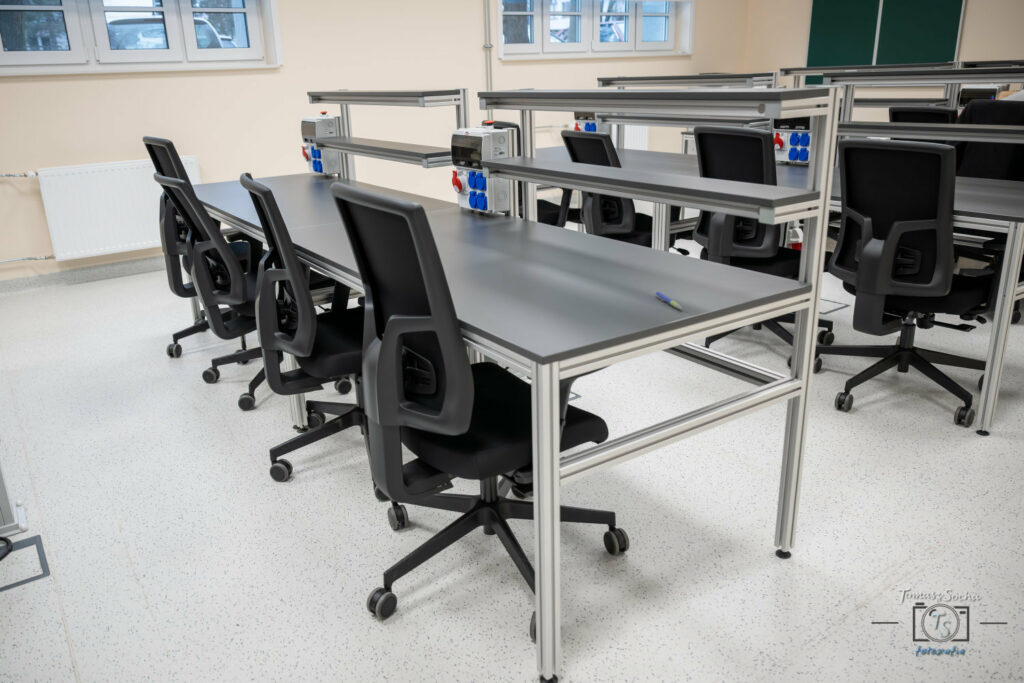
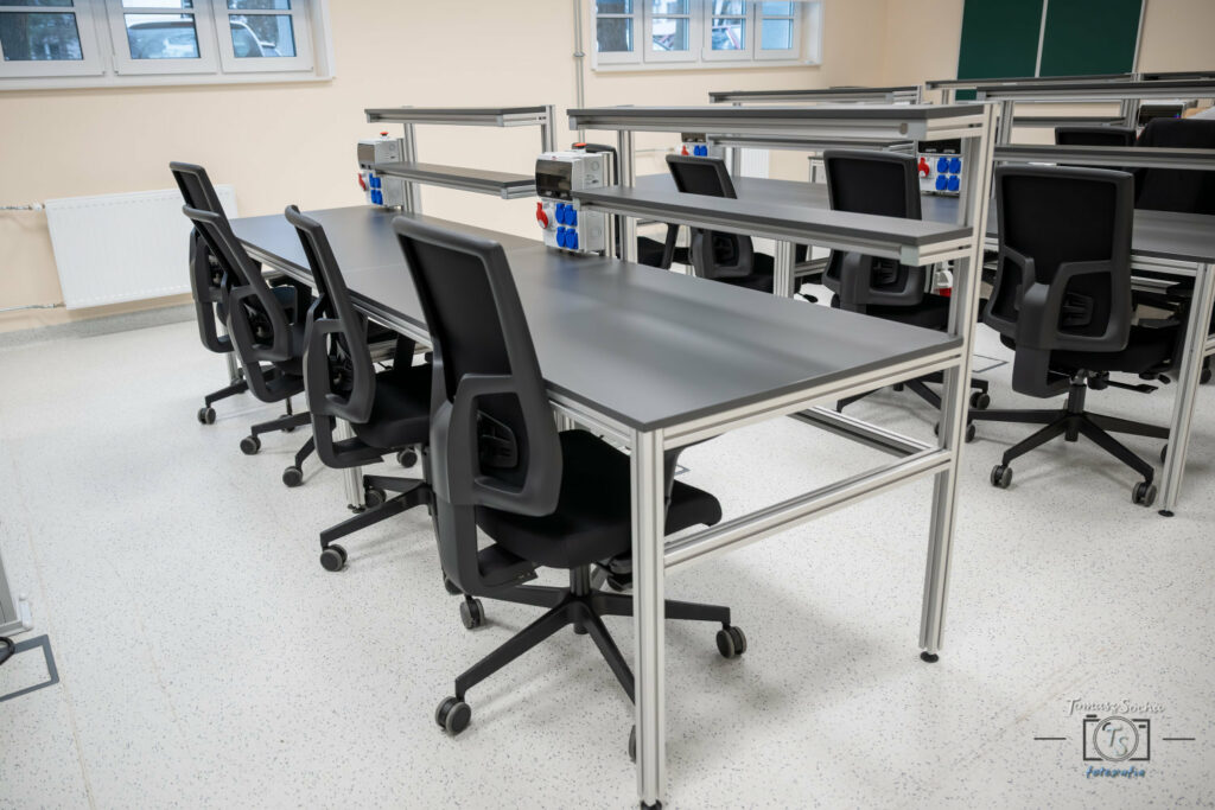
- pen (668, 300)
